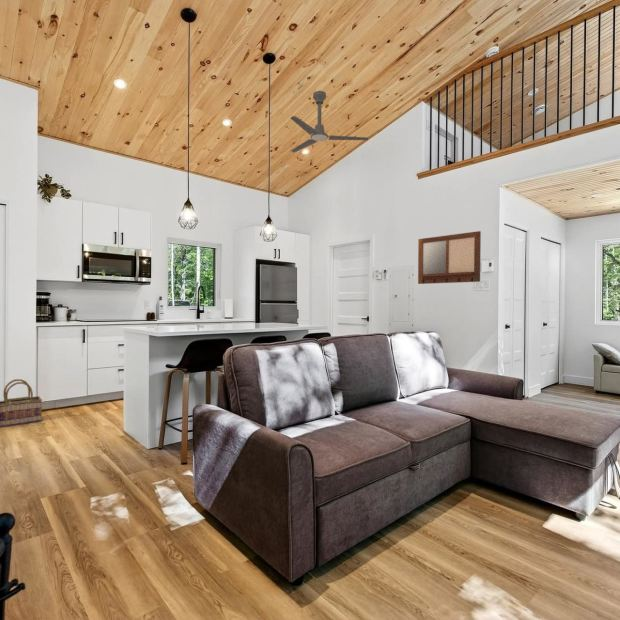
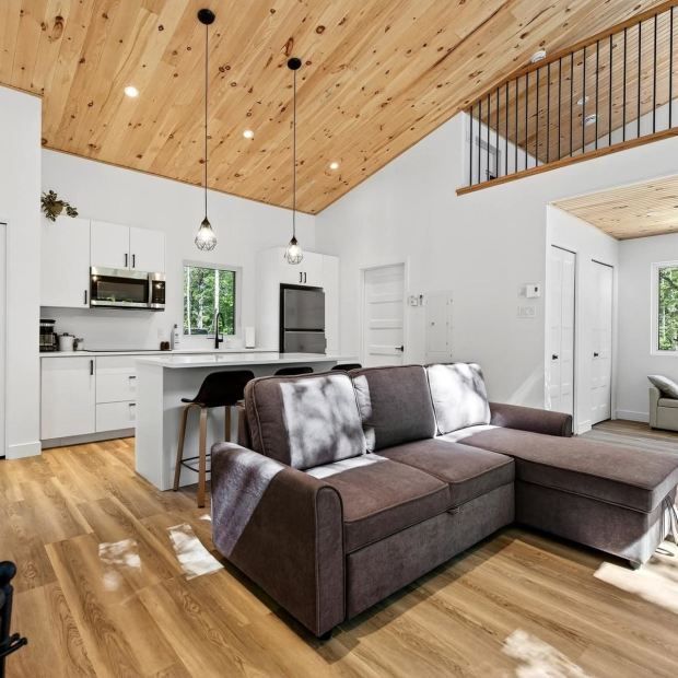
- basket (18, 401)
- ceiling fan (320, 115)
- writing board (446, 258)
